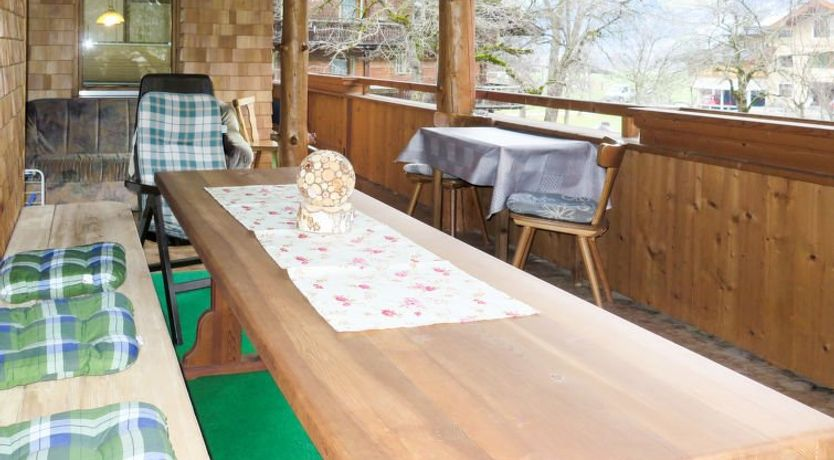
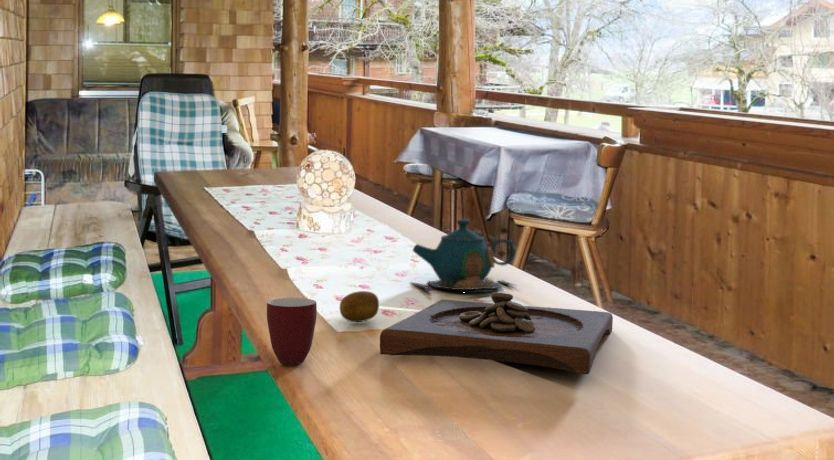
+ fruit (359, 306)
+ mug (288, 330)
+ wooden tray (504, 318)
+ teapot (466, 252)
